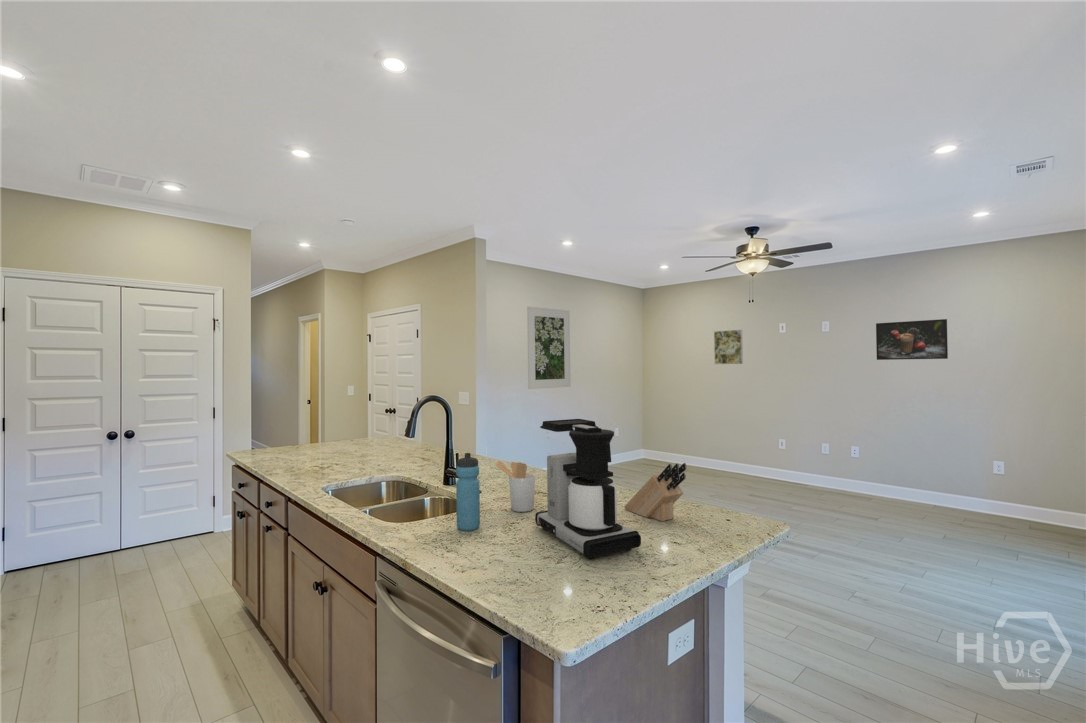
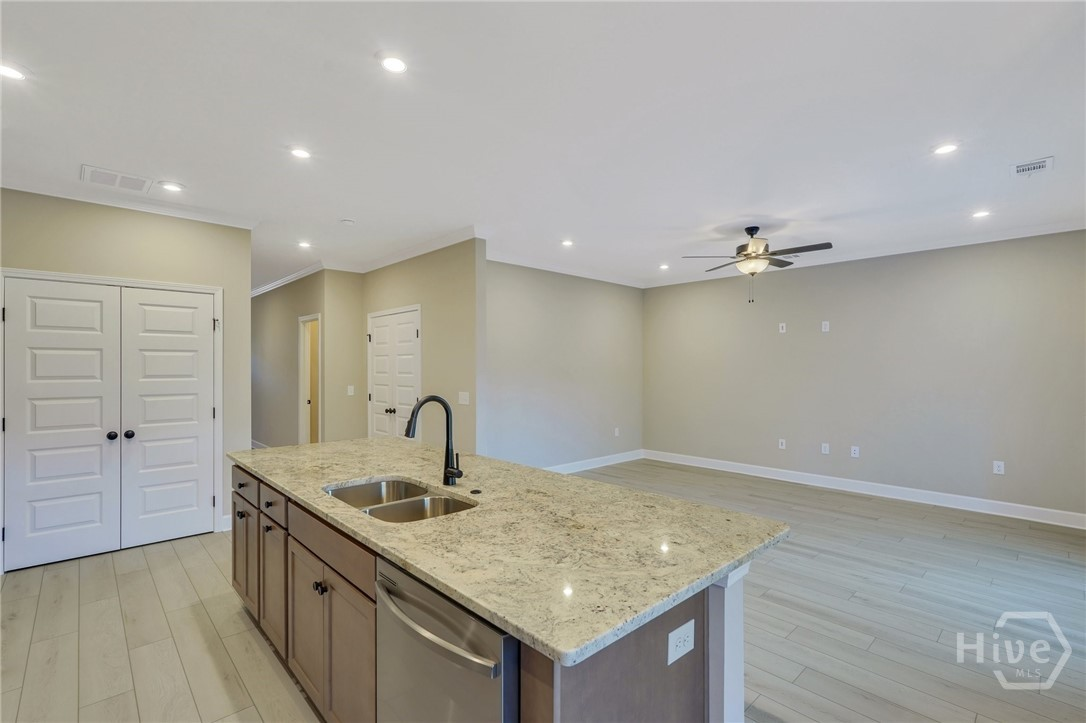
- water bottle (468, 490)
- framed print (910, 340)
- knife block (656, 487)
- coffee maker (583, 481)
- utensil holder (515, 484)
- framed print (549, 348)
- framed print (728, 347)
